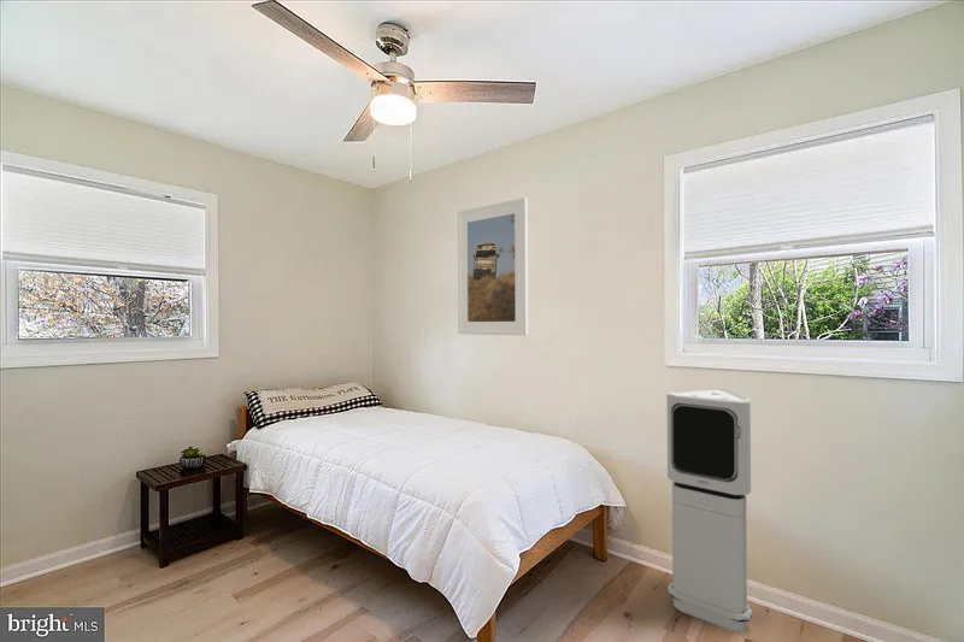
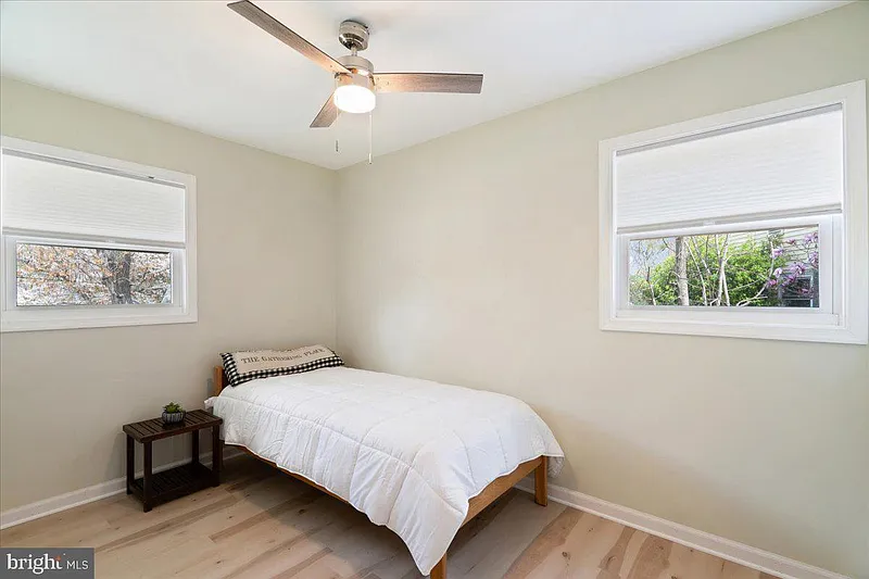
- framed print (490, 270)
- air purifier (713, 497)
